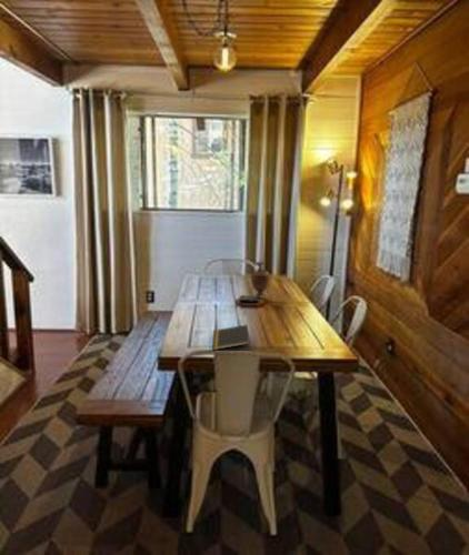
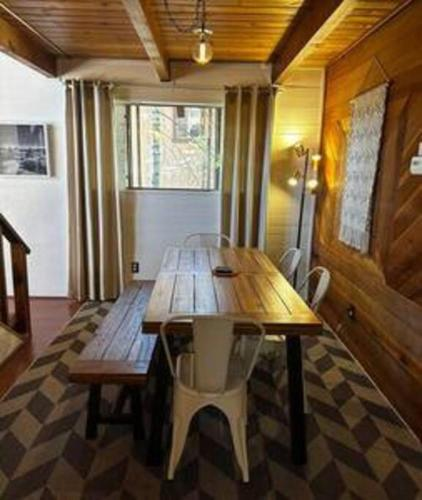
- vase (260, 278)
- notepad (230, 336)
